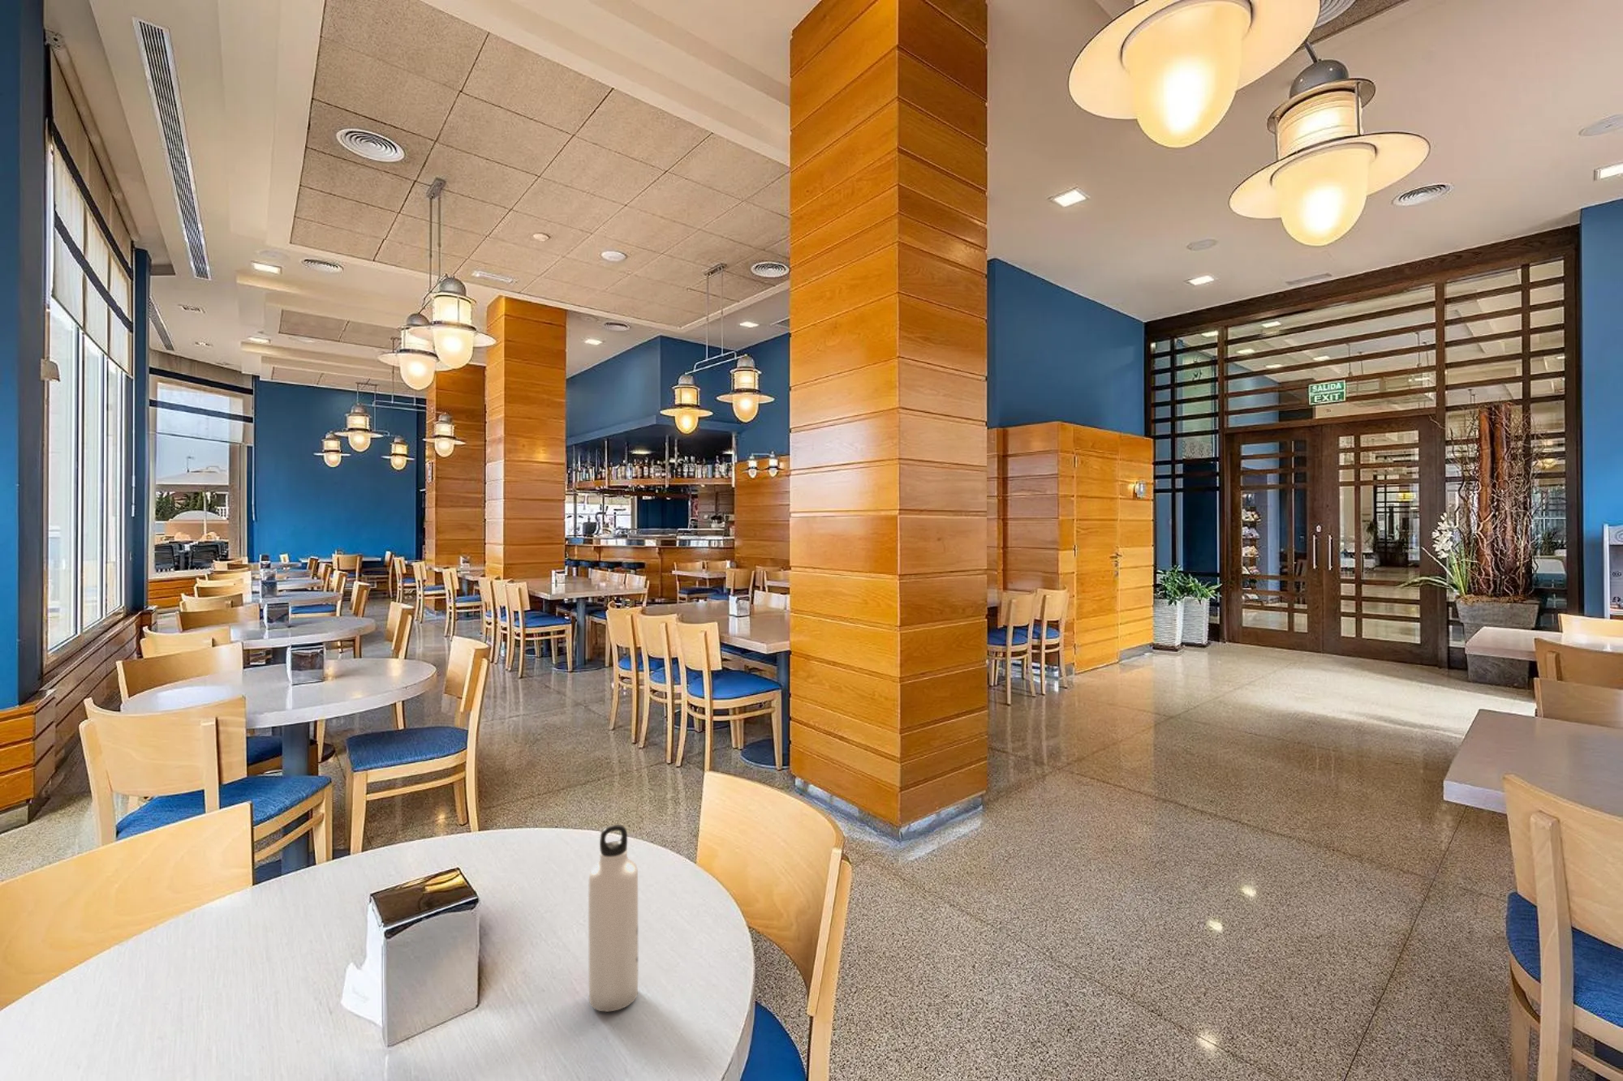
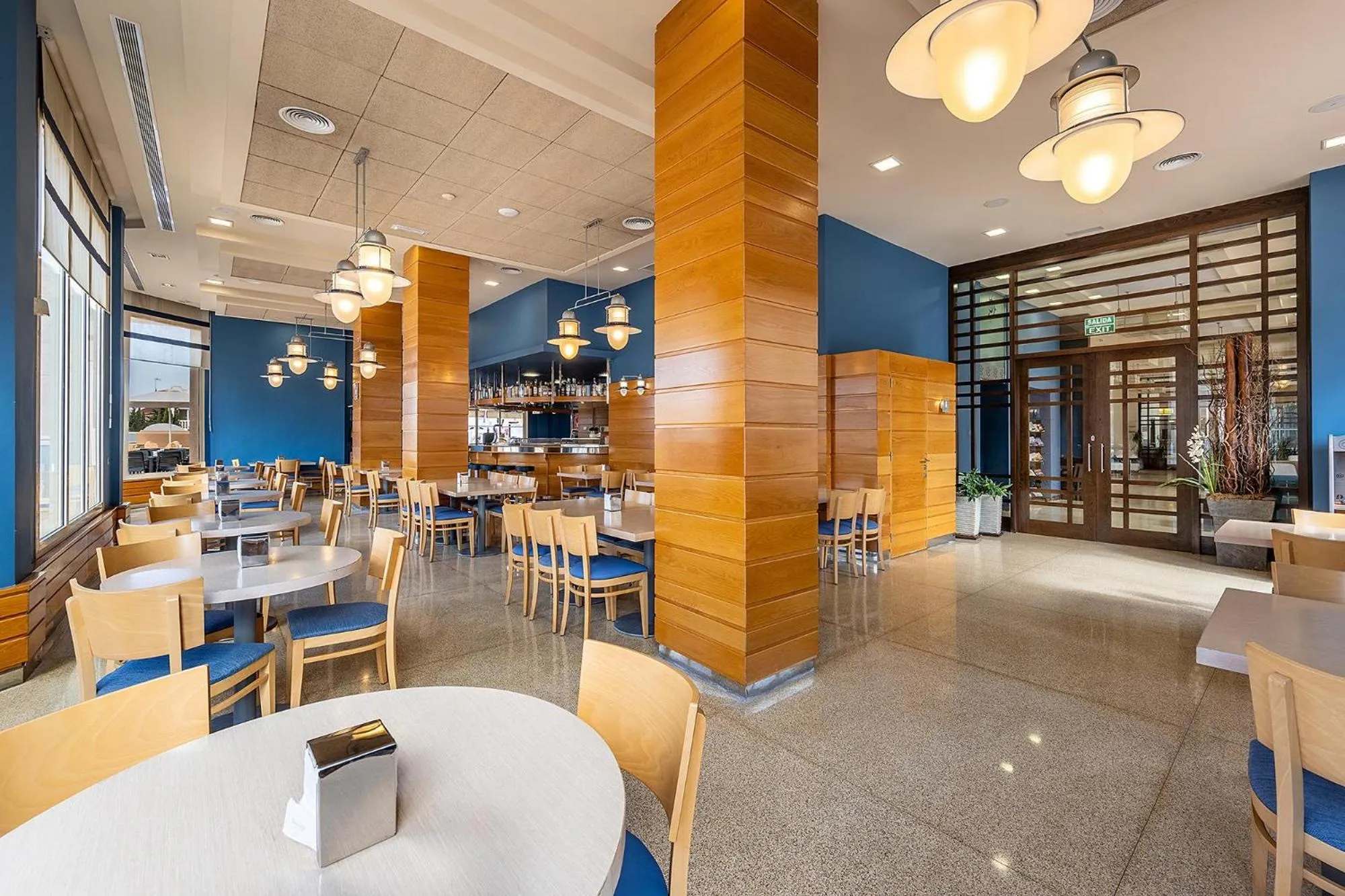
- water bottle (613, 912)
